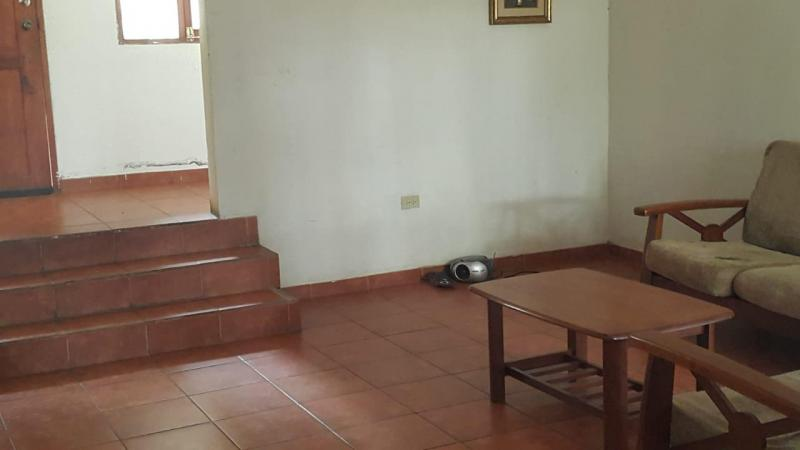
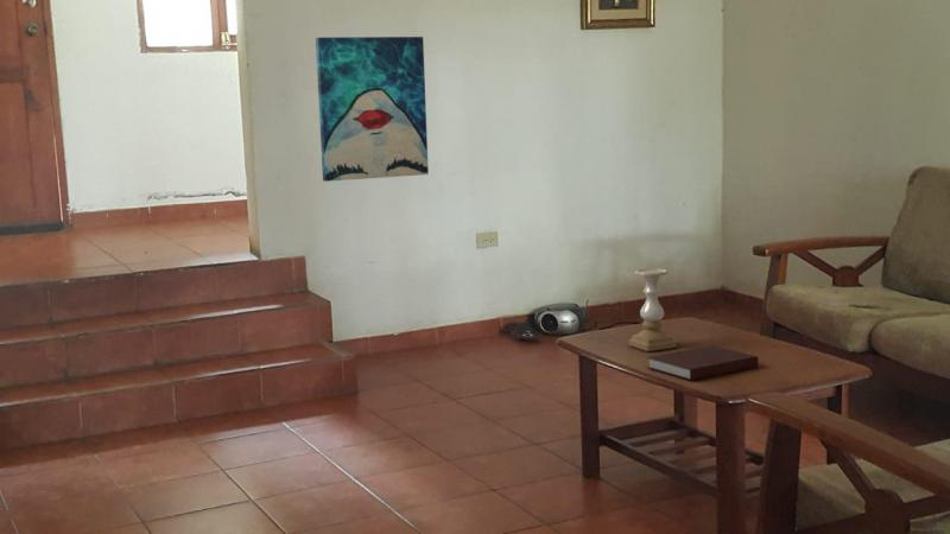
+ candle holder (652, 309)
+ notebook (702, 362)
+ wall art (373, 108)
